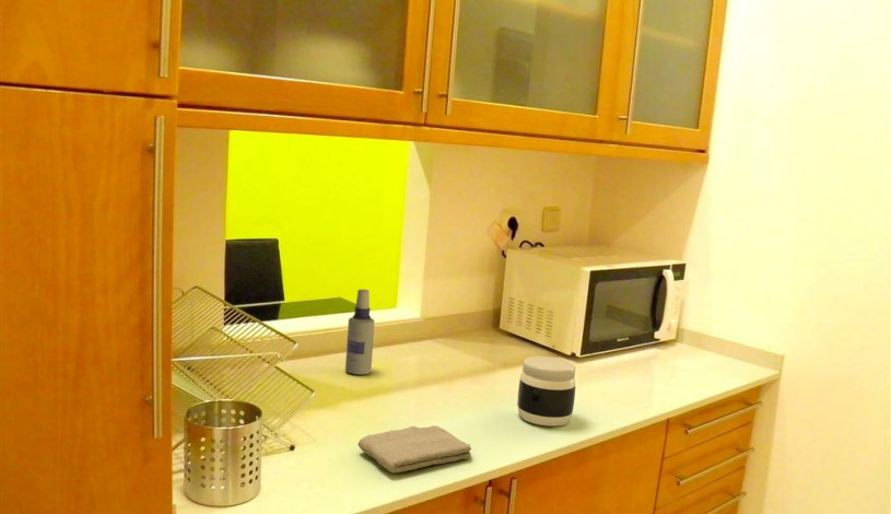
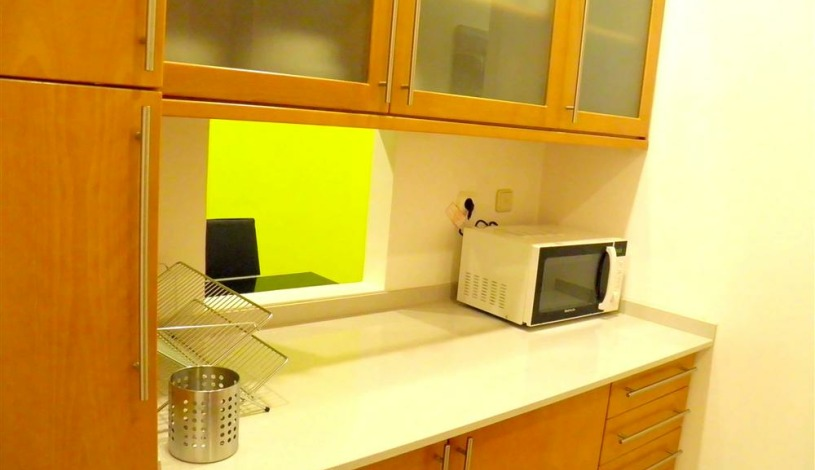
- washcloth (417, 446)
- jar (547, 389)
- spray bottle (361, 330)
